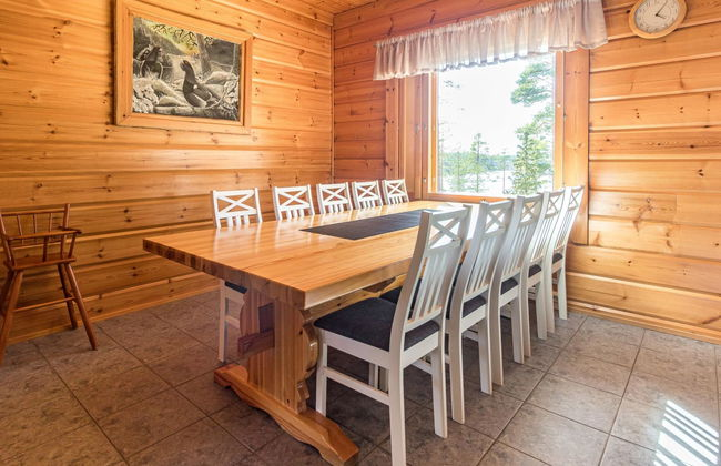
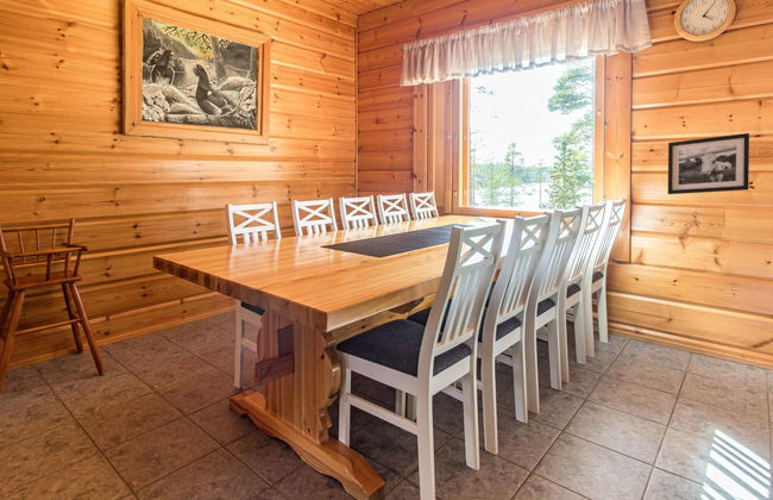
+ picture frame (706, 164)
